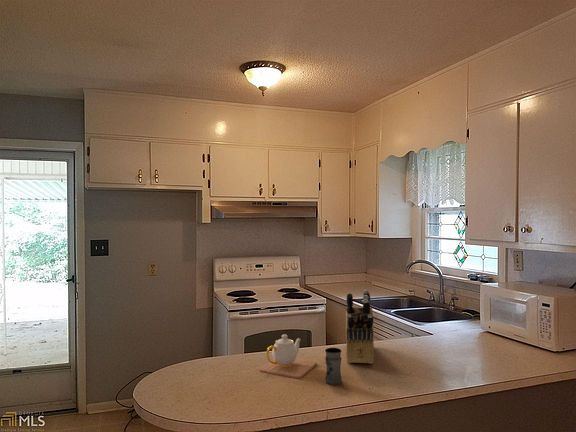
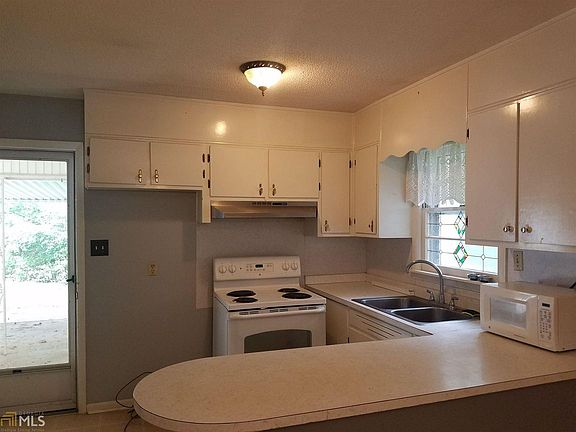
- knife block (359, 321)
- teapot (288, 351)
- jar (333, 366)
